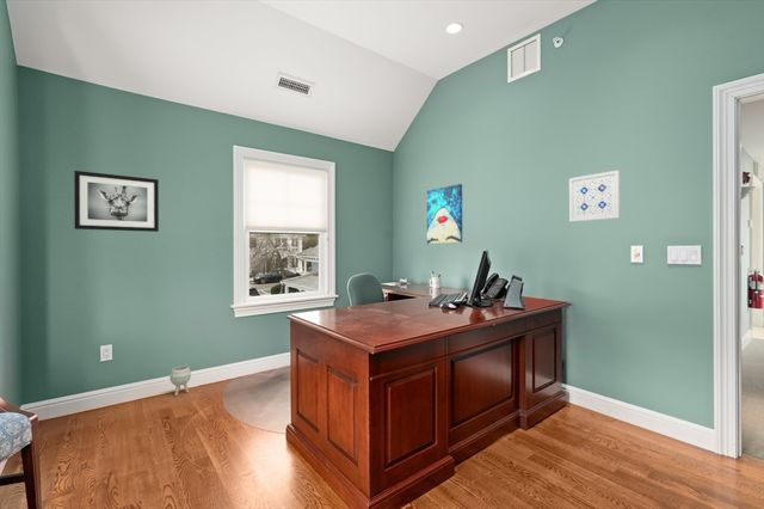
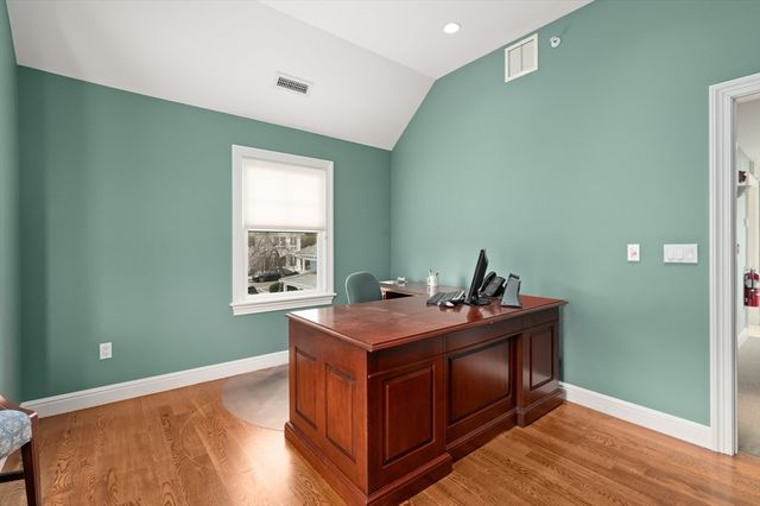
- wall art (443, 215)
- wall art (593, 197)
- wall art (118, 202)
- planter (180, 380)
